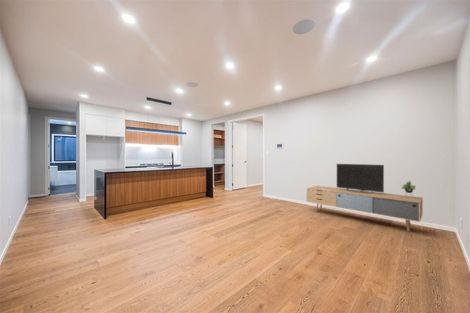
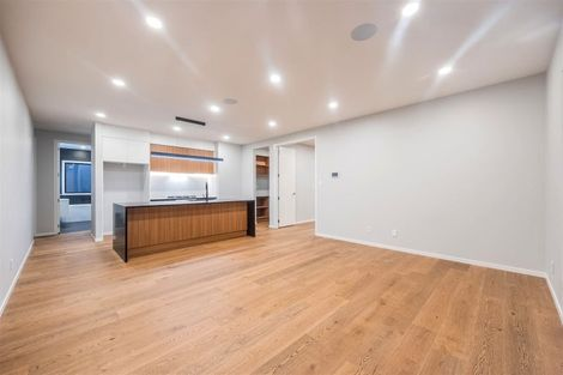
- media console (357, 191)
